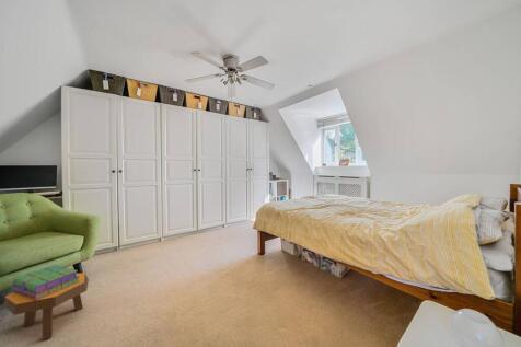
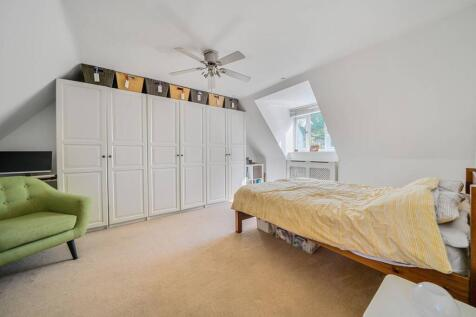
- footstool (50, 303)
- stack of books (46, 279)
